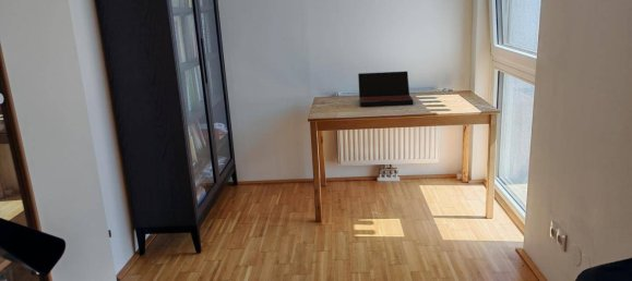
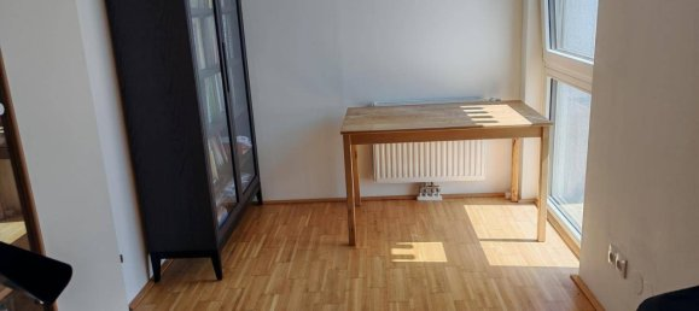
- laptop (384, 87)
